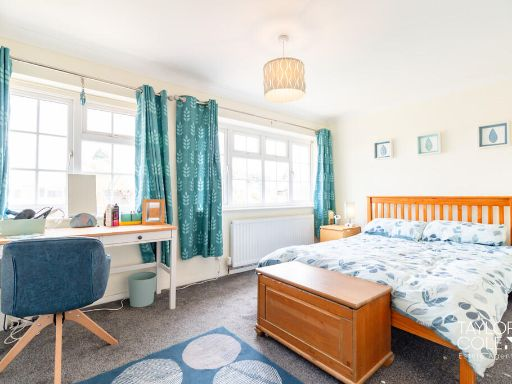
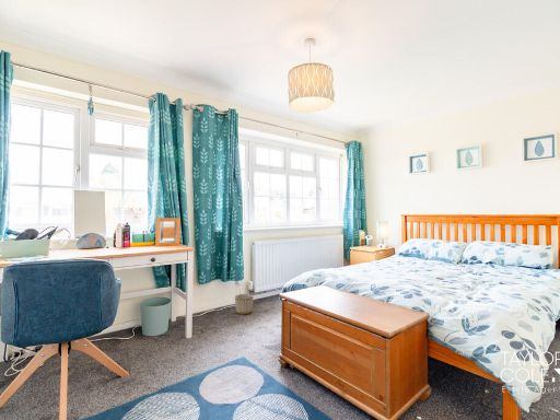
+ planter (244, 303)
